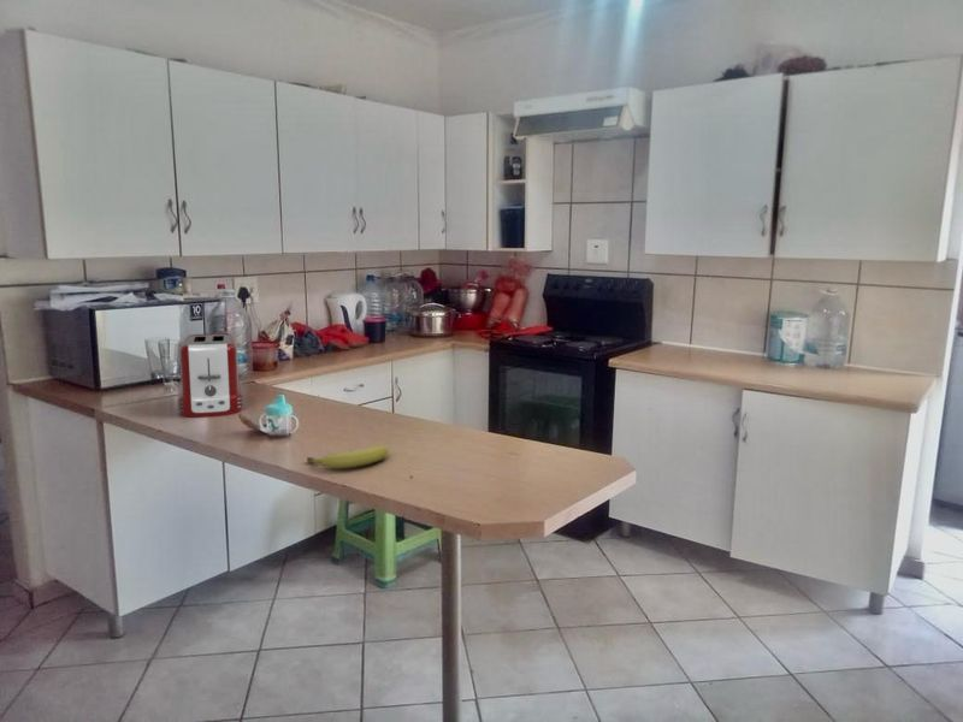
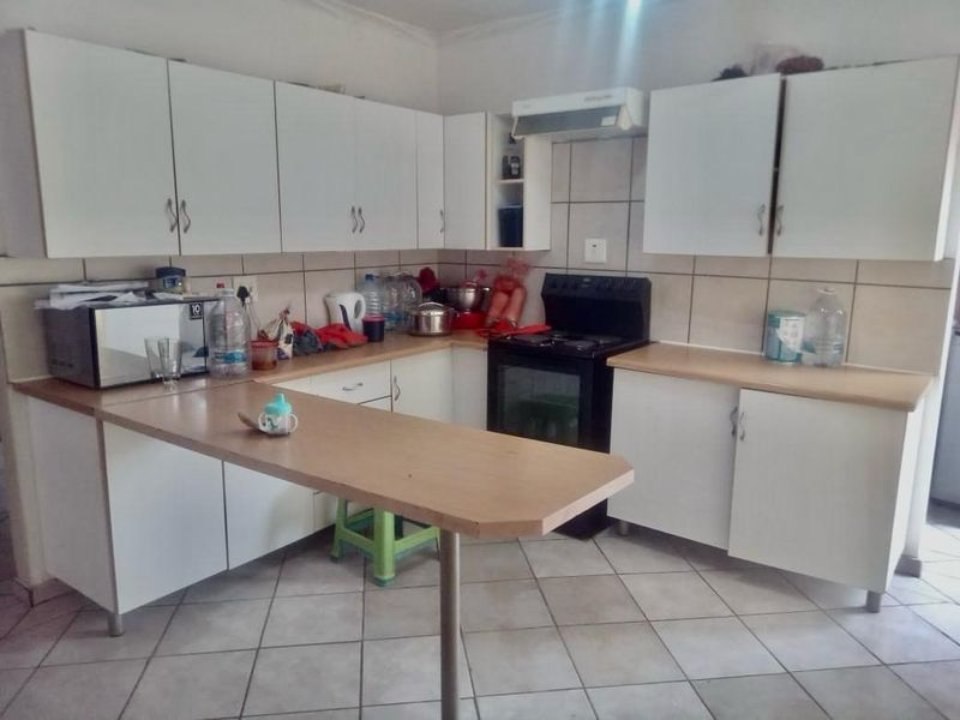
- fruit (351, 455)
- toaster (211, 372)
